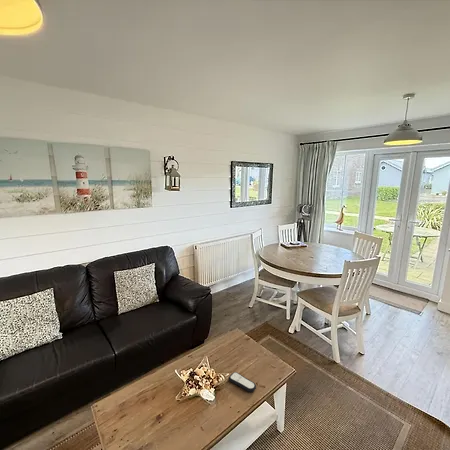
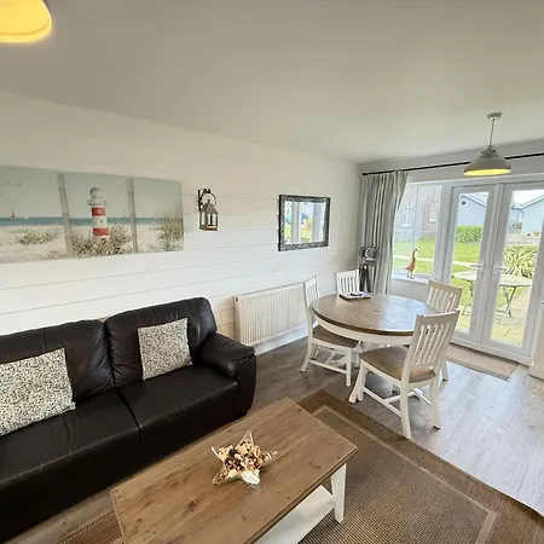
- remote control (242, 381)
